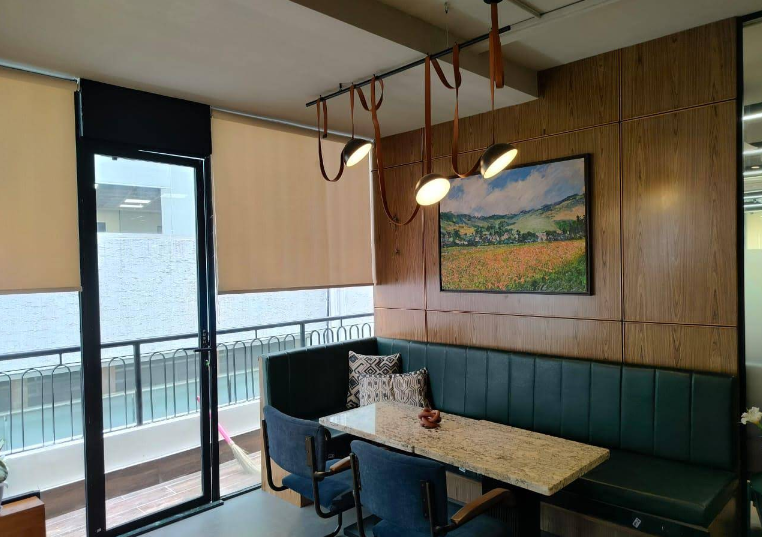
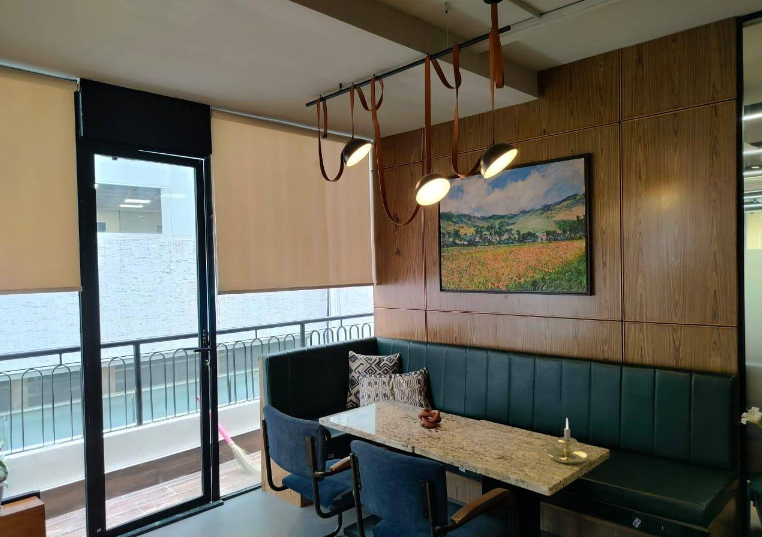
+ candle holder (564, 437)
